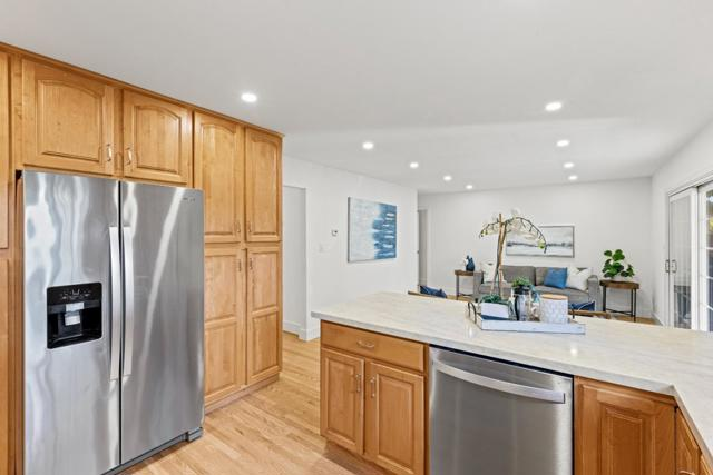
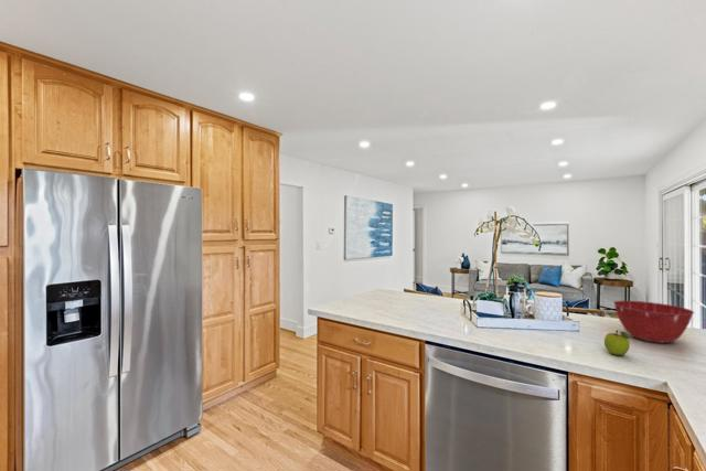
+ mixing bowl (651, 322)
+ fruit (618, 342)
